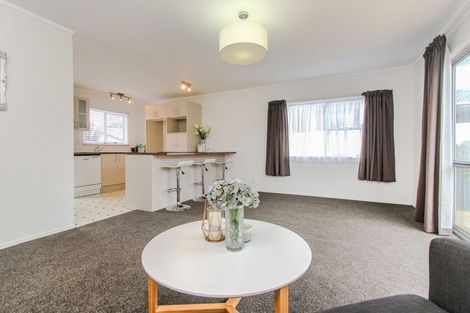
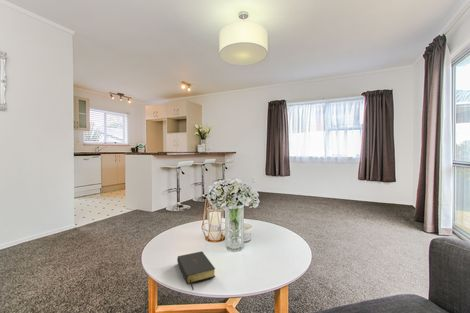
+ bible (196, 268)
